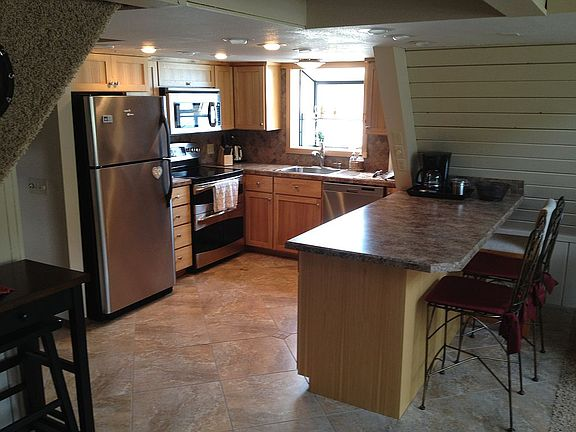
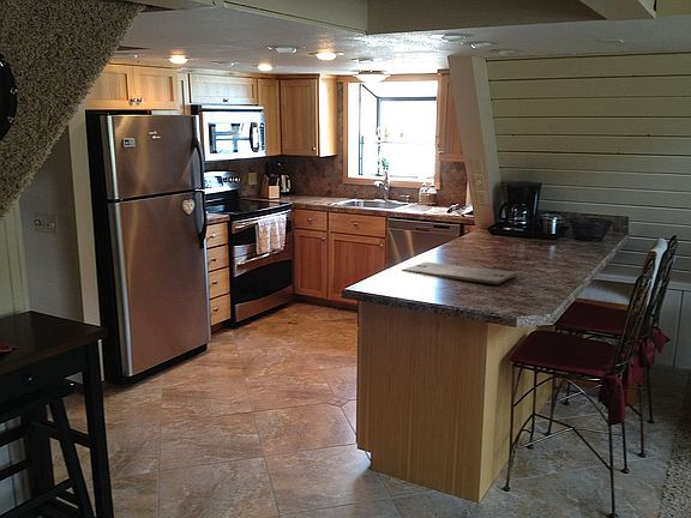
+ cutting board (458, 272)
